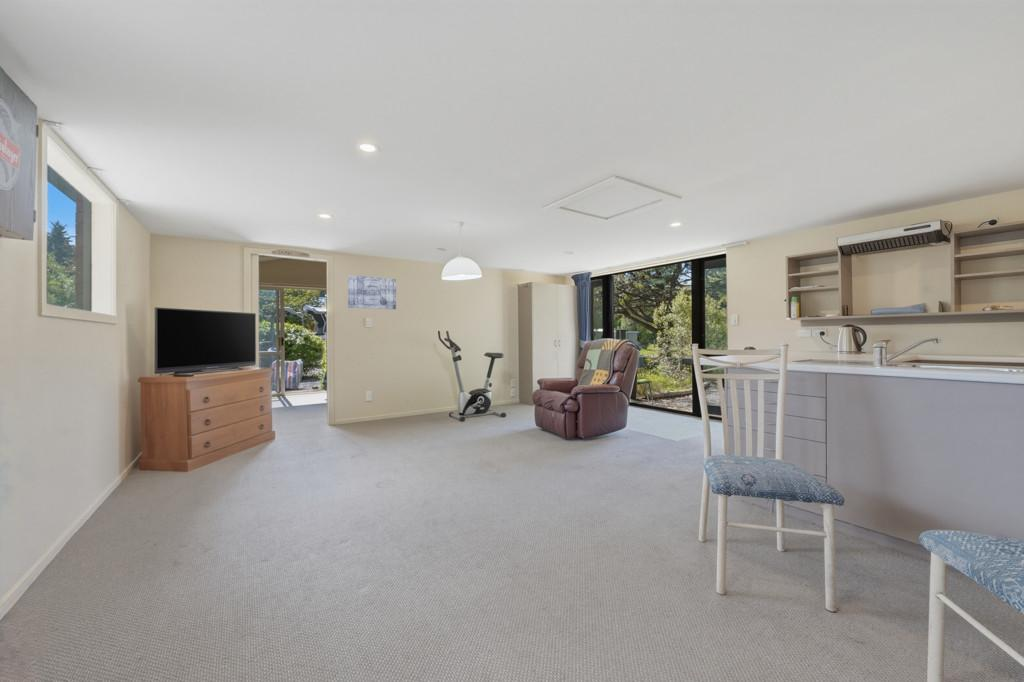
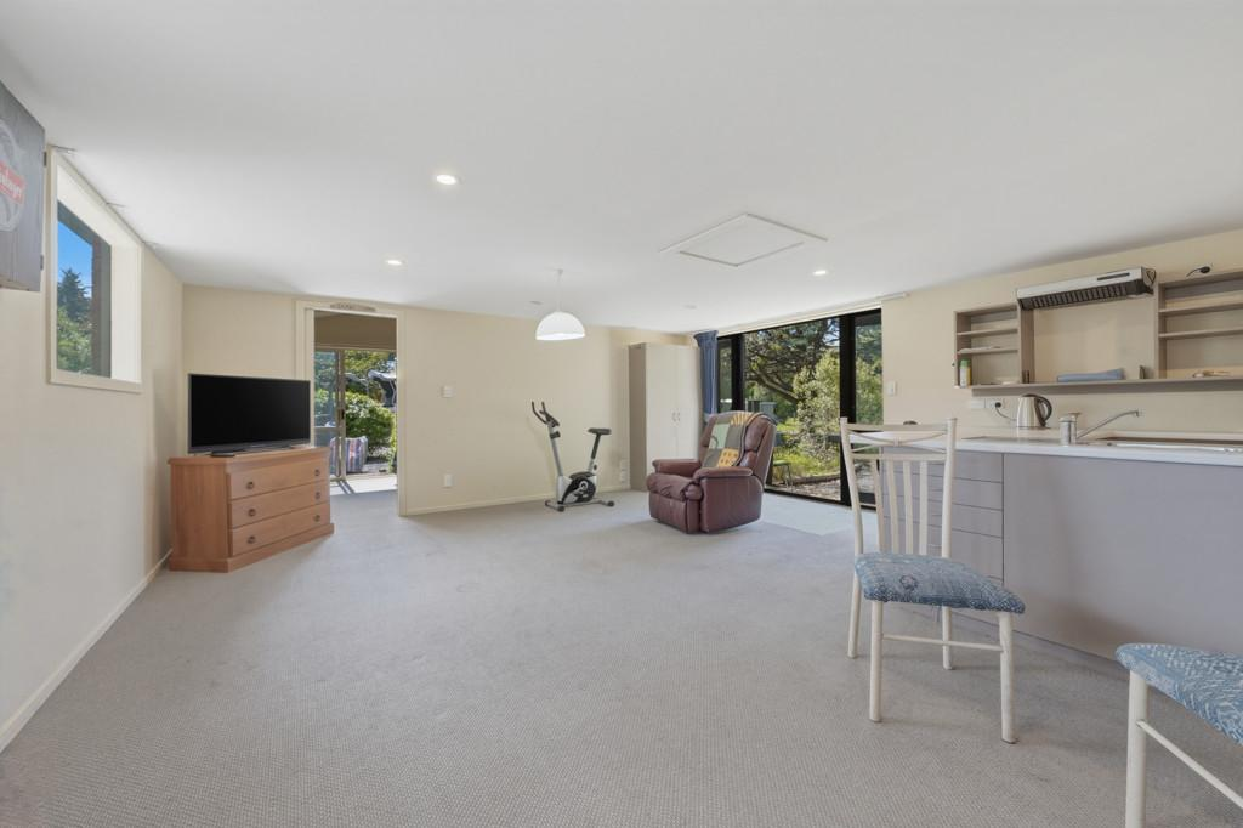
- wall art (372, 292)
